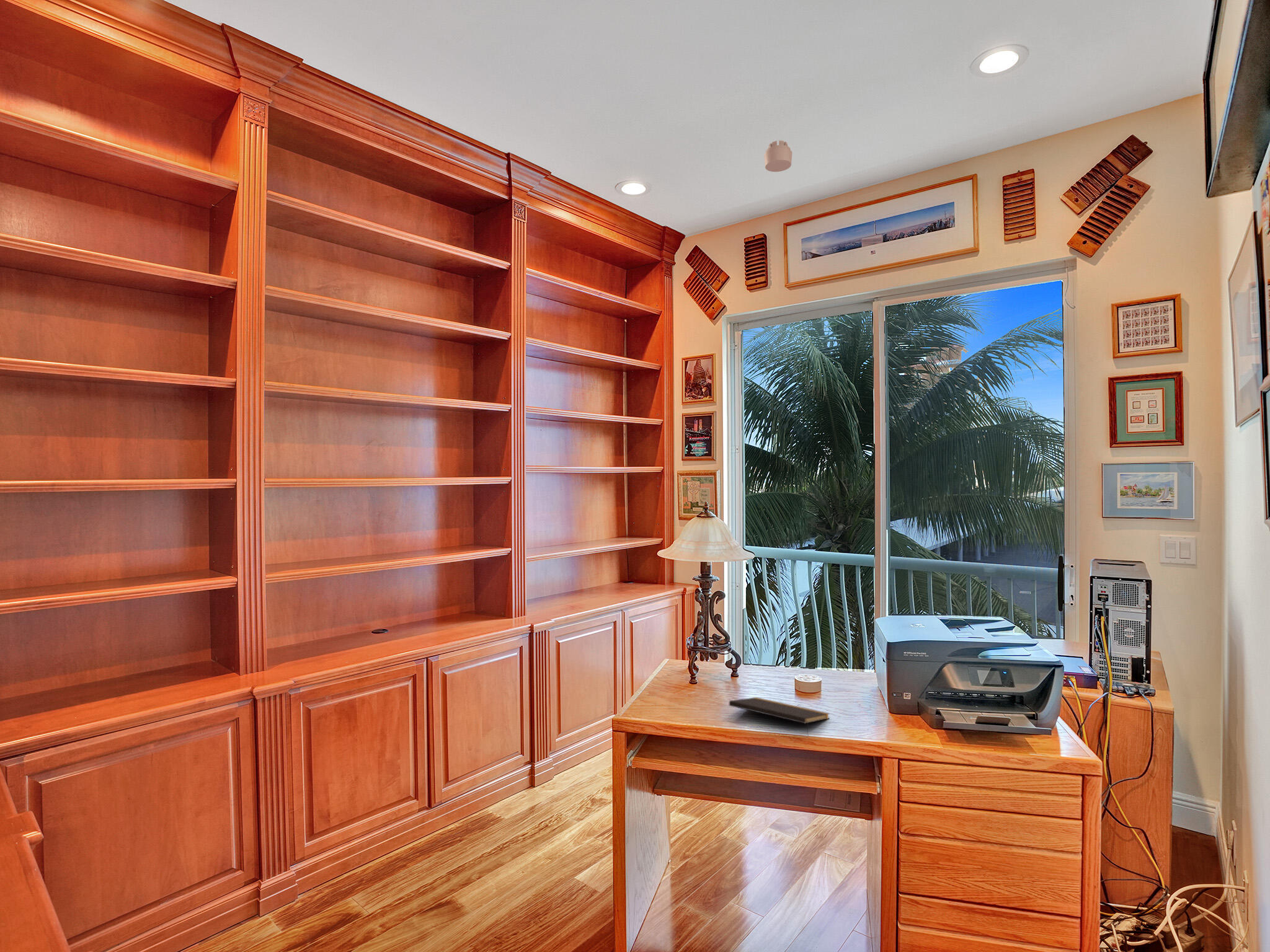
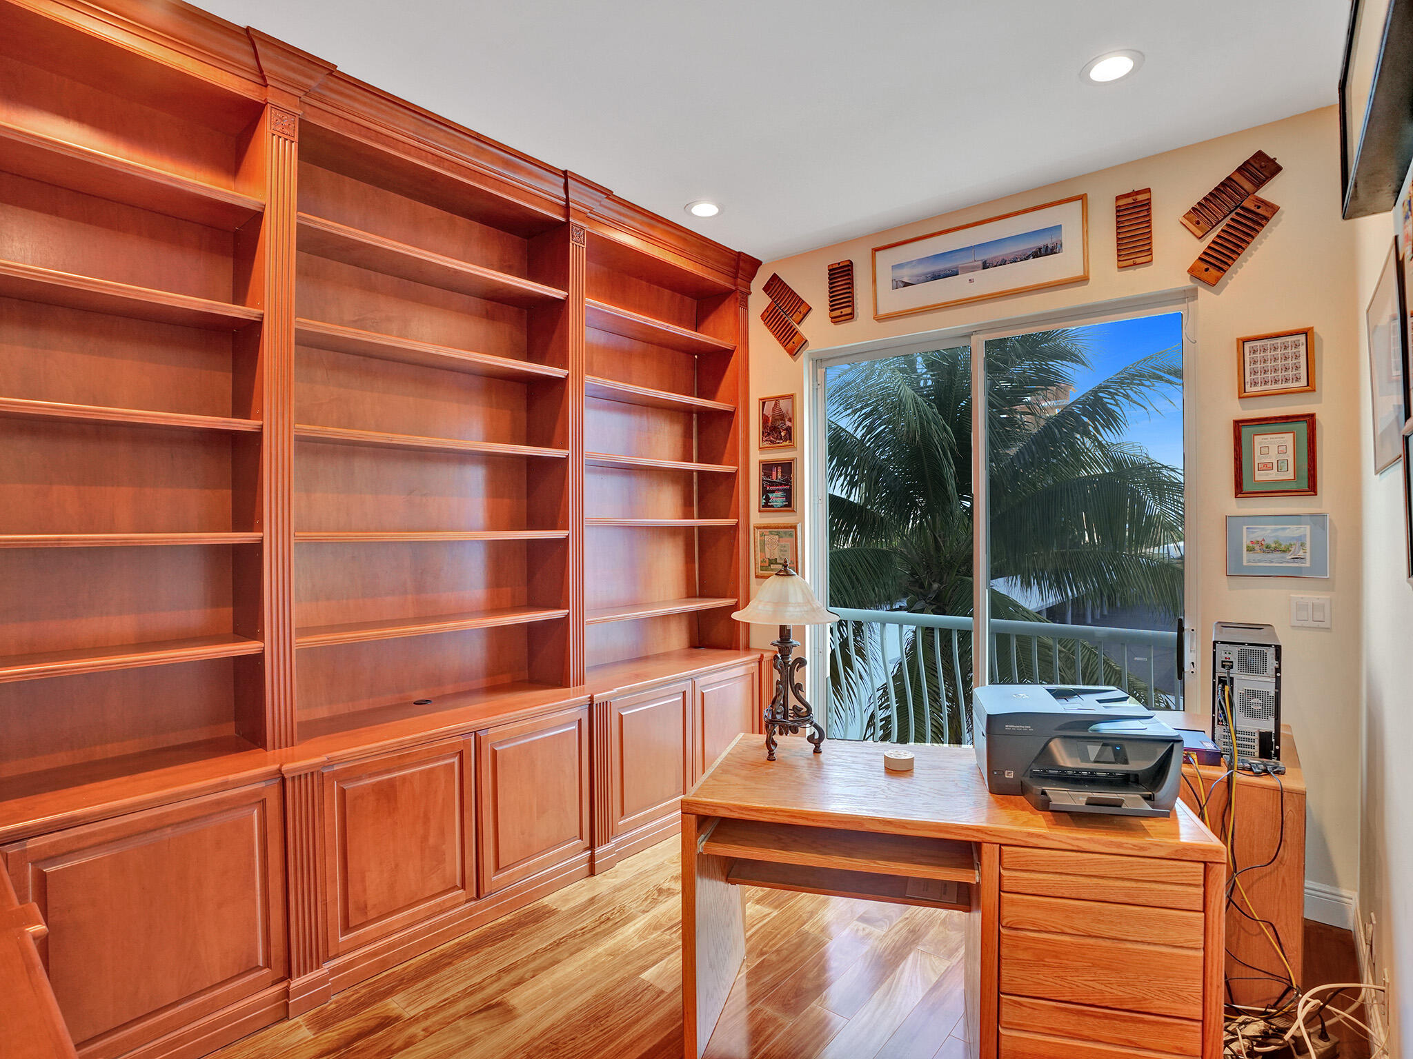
- notepad (779, 709)
- smoke detector (778, 156)
